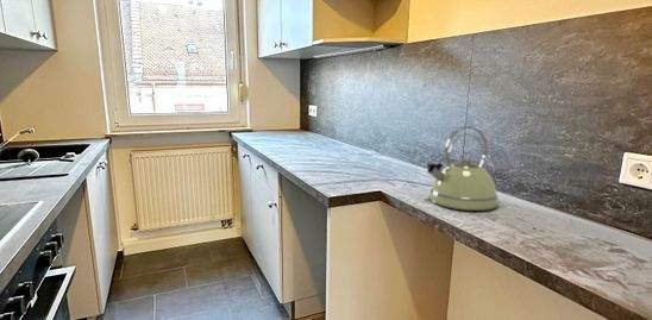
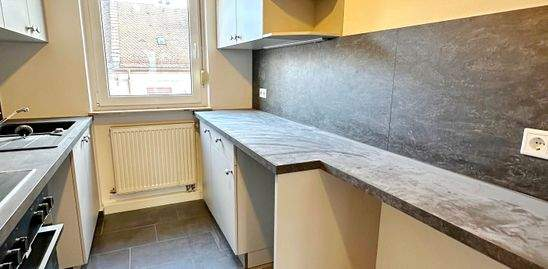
- kettle (460, 164)
